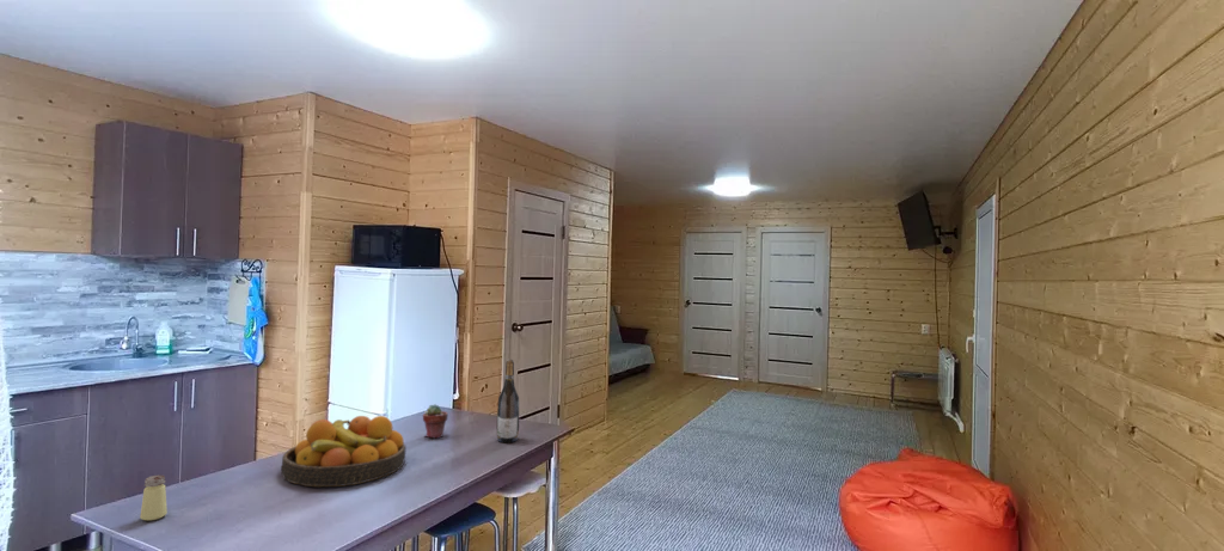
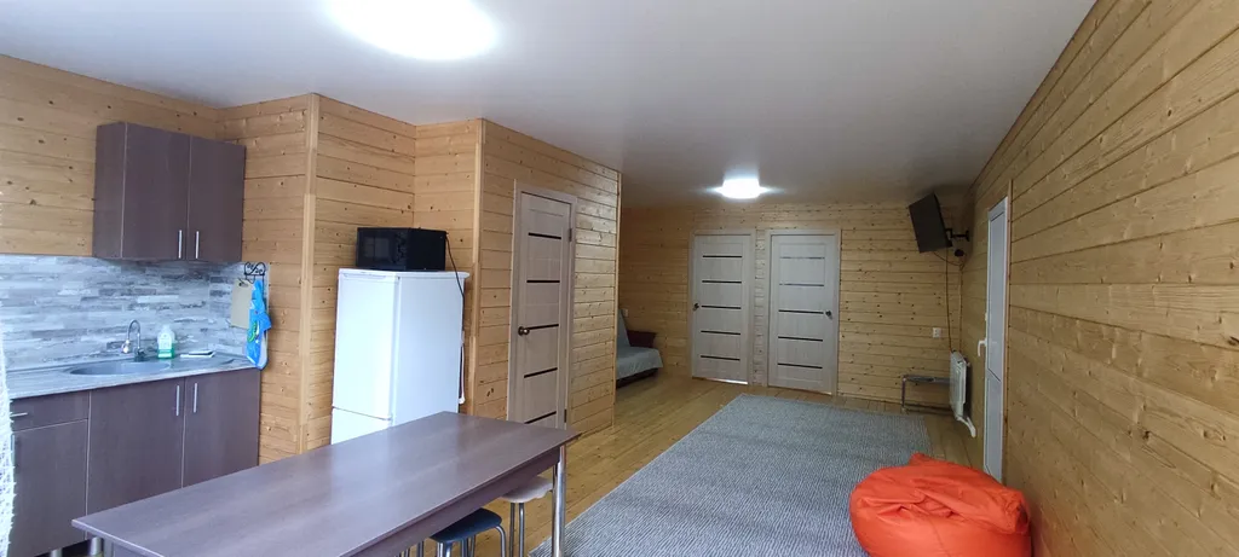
- fruit bowl (347, 441)
- wine bottle (508, 399)
- saltshaker (154, 496)
- potted succulent (434, 420)
